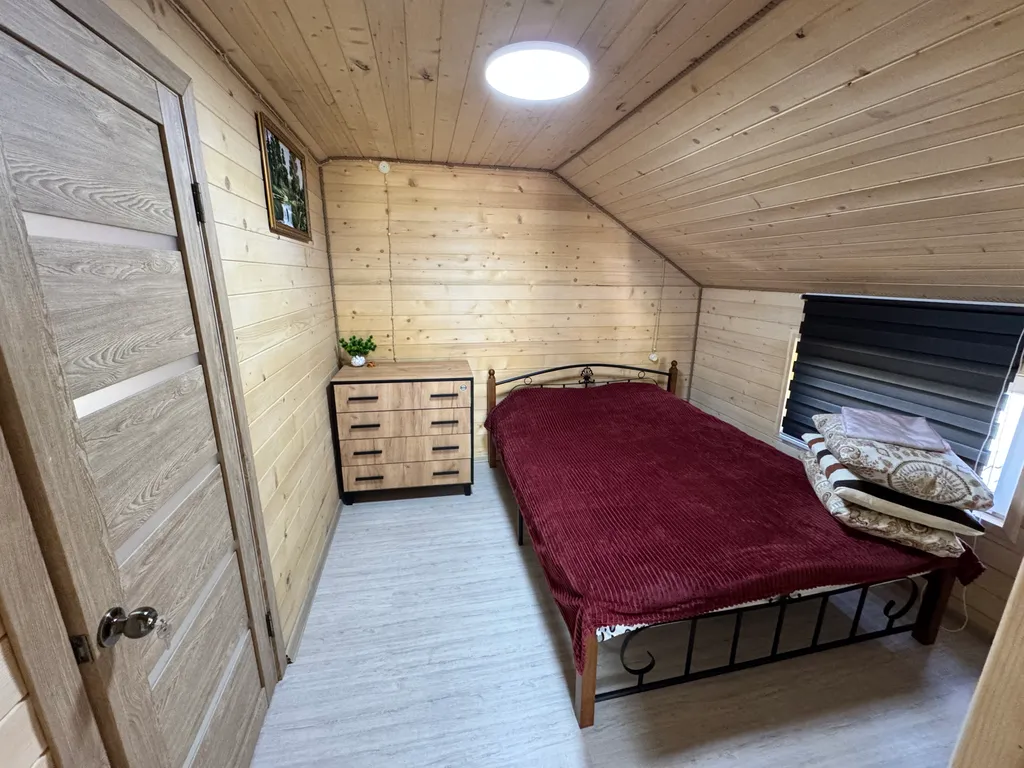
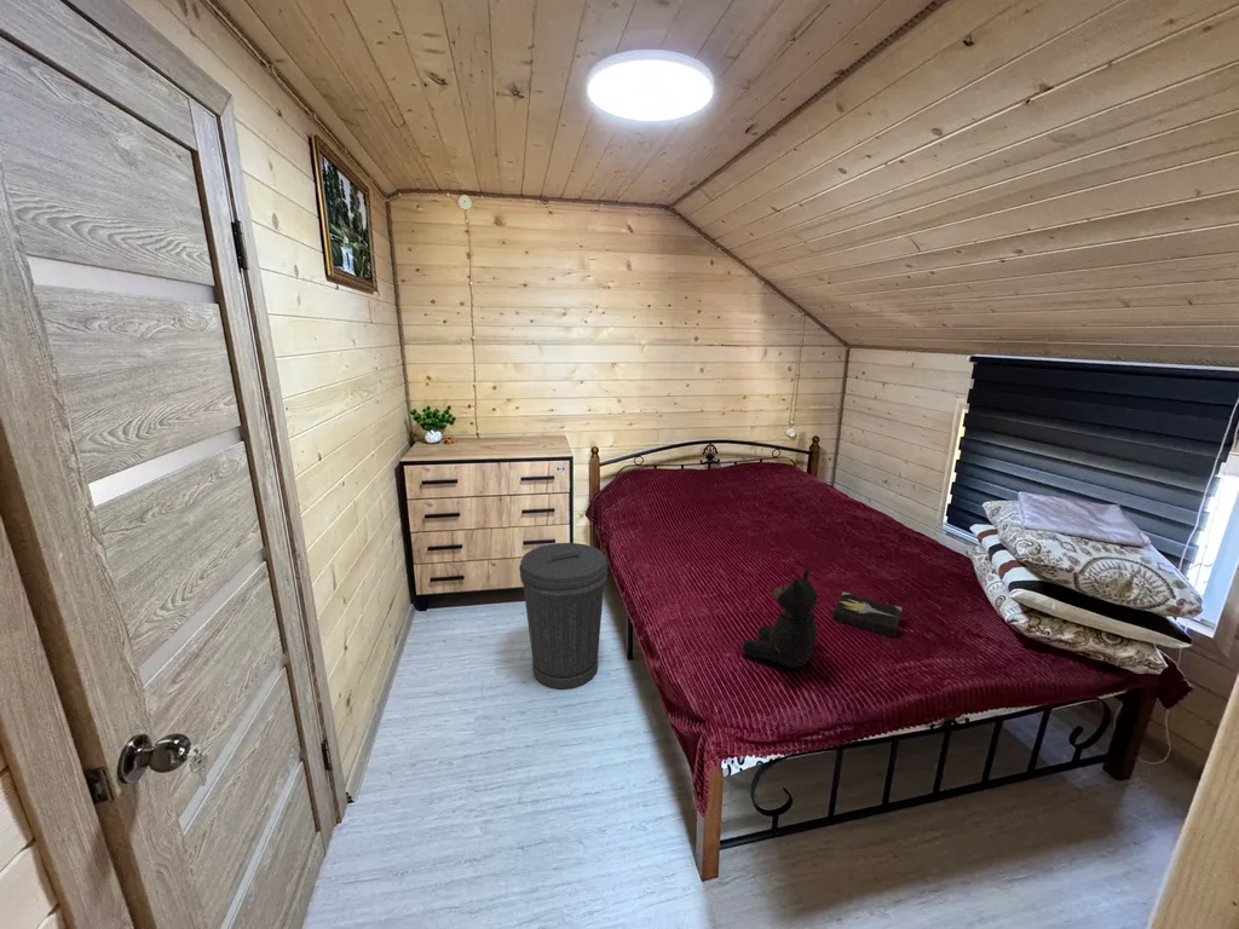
+ trash can (564, 611)
+ hardback book (868, 612)
+ teddy bear (782, 613)
